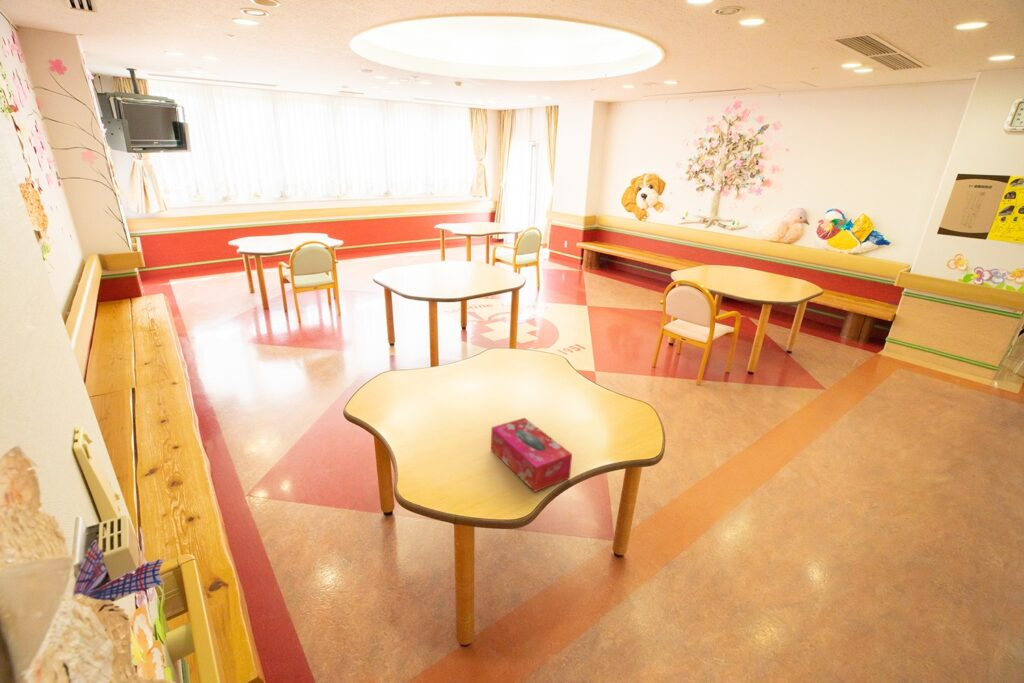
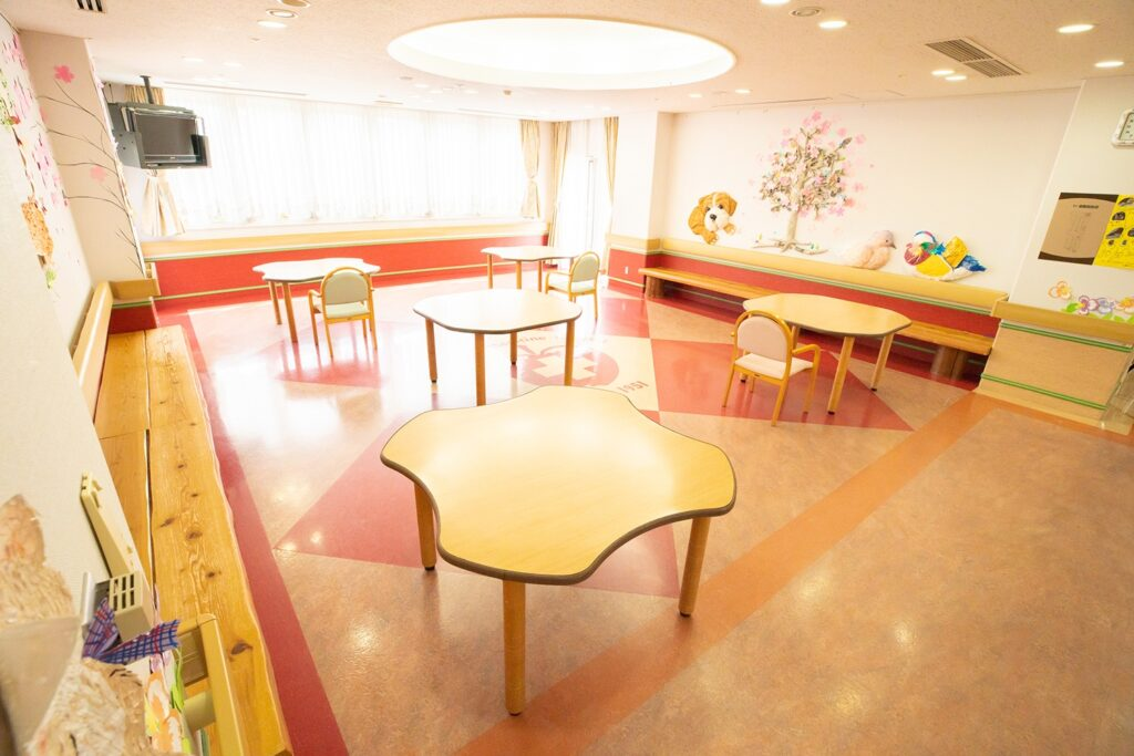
- tissue box (529, 451)
